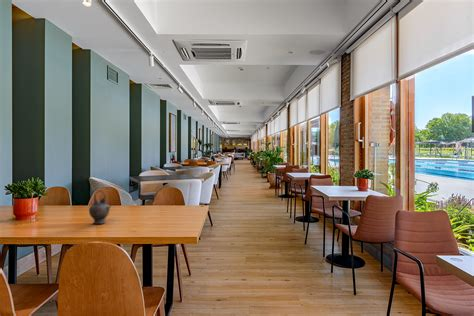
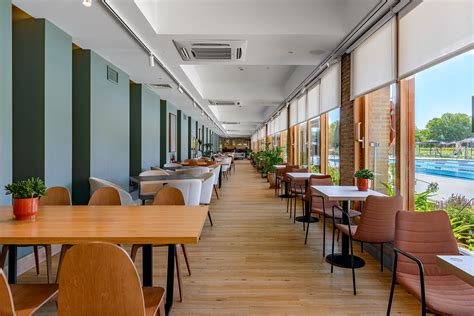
- teapot (101, 206)
